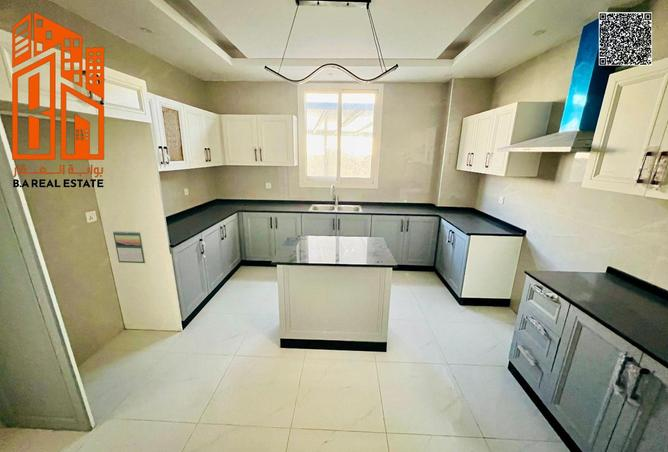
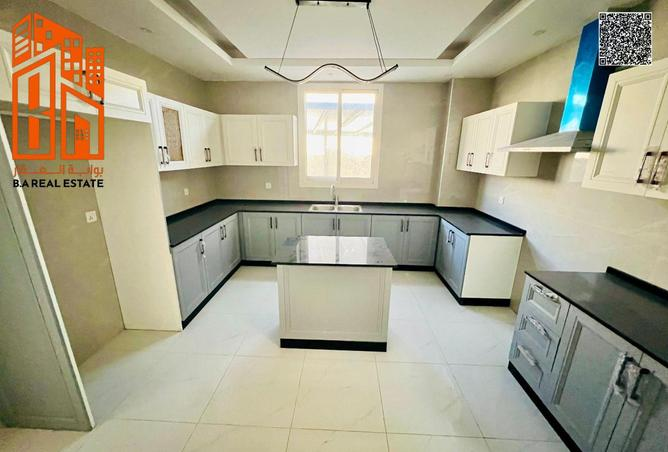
- calendar (129, 247)
